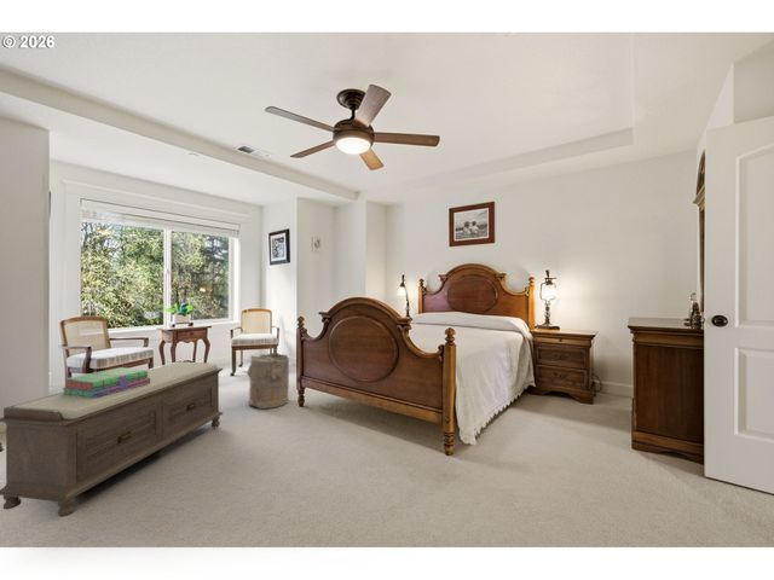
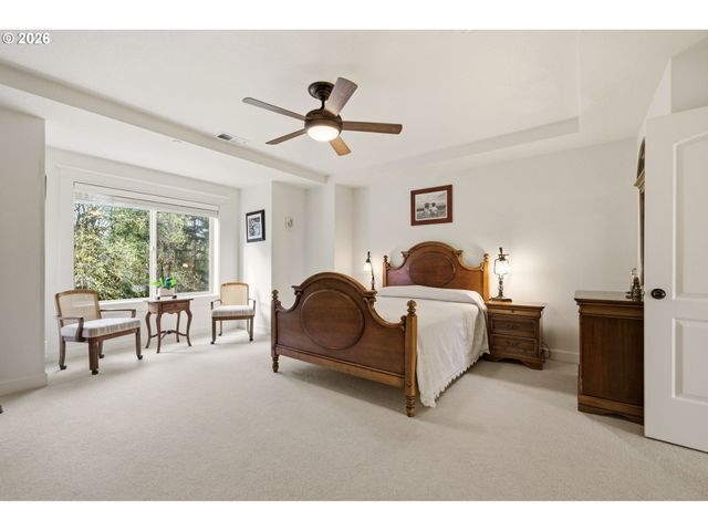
- bench (137, 418)
- stack of books (108, 381)
- laundry hamper (268, 378)
